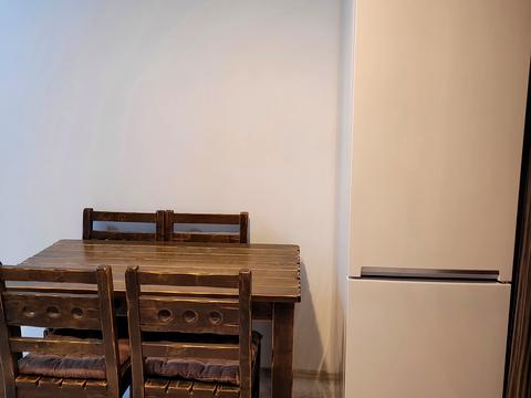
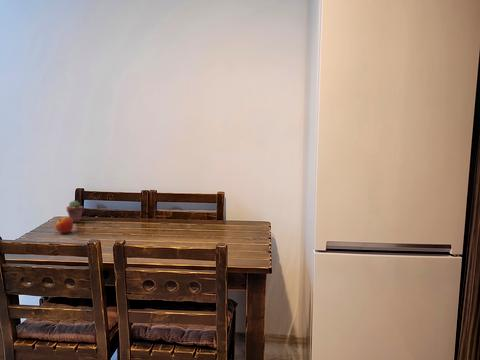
+ potted succulent (75, 210)
+ apple (64, 224)
